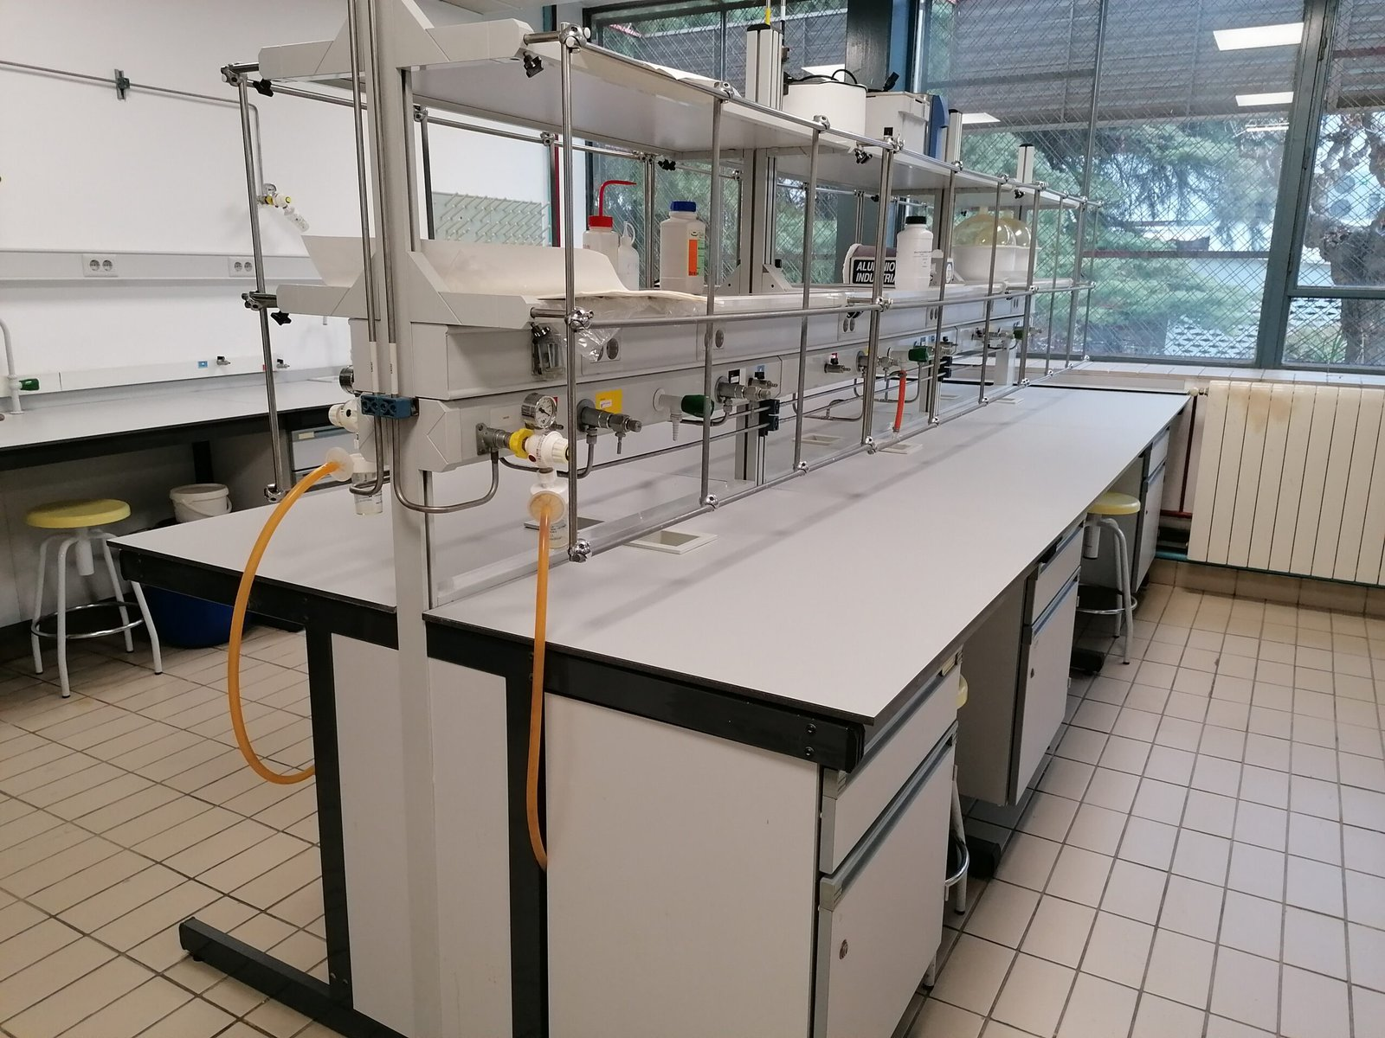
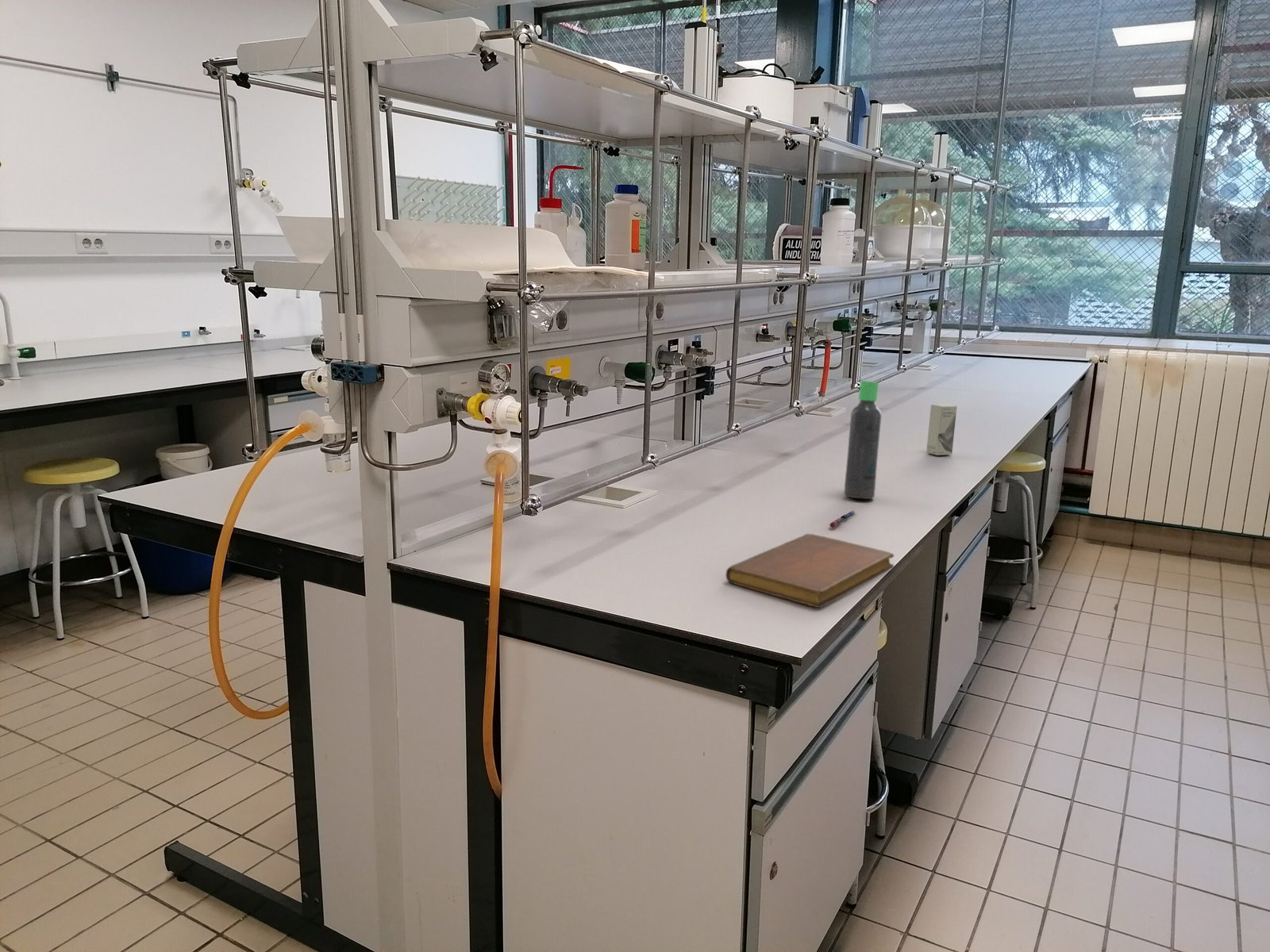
+ pen (842, 517)
+ box (941, 429)
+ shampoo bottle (864, 440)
+ notebook (812, 566)
